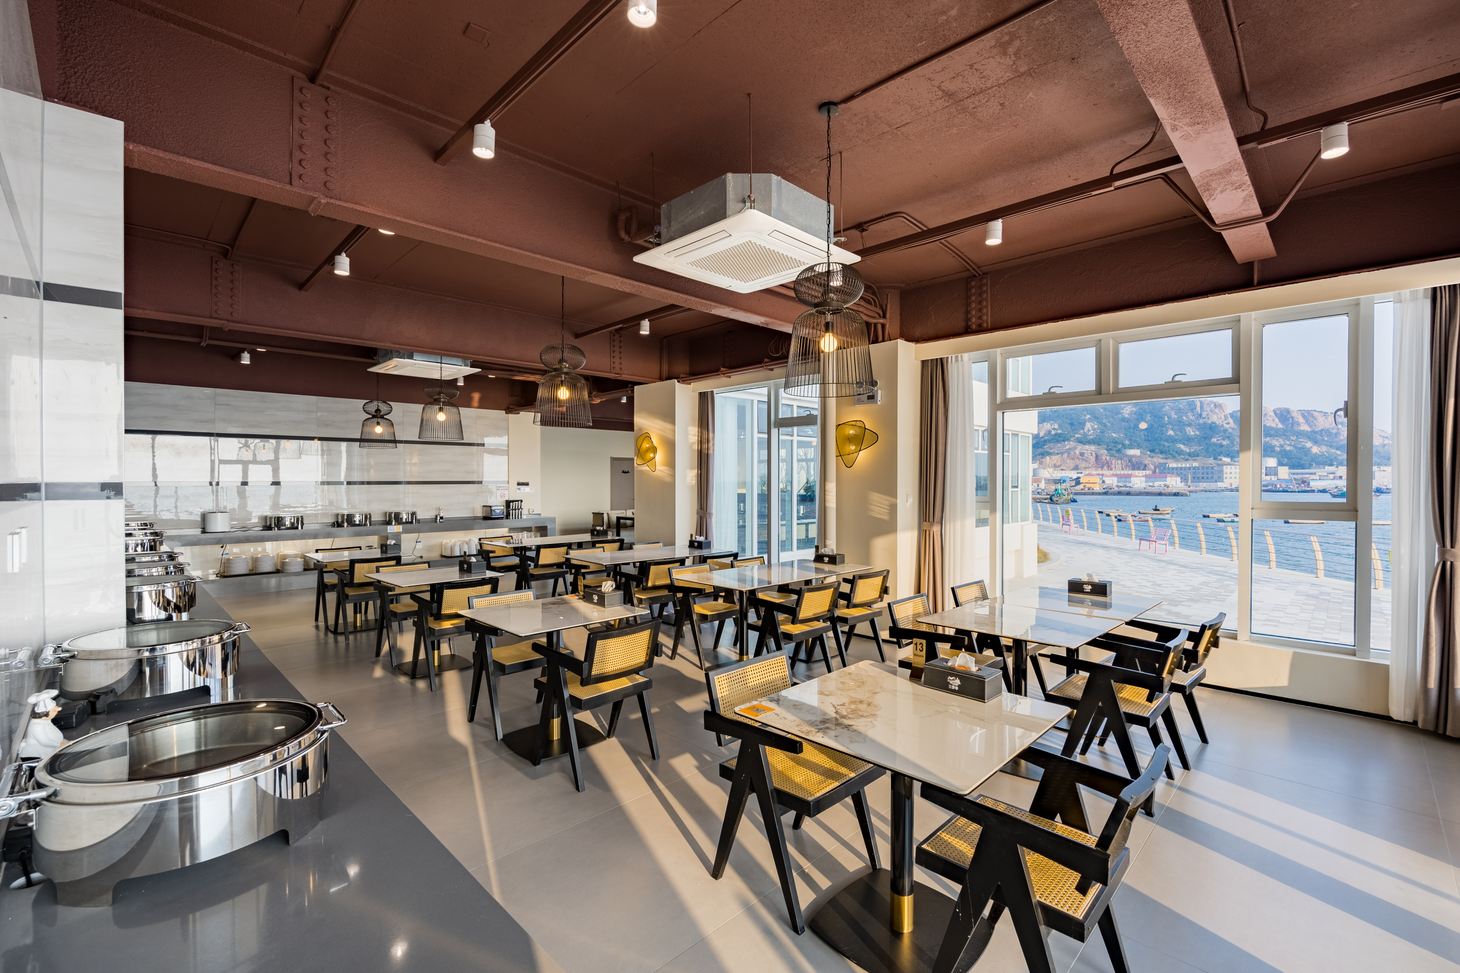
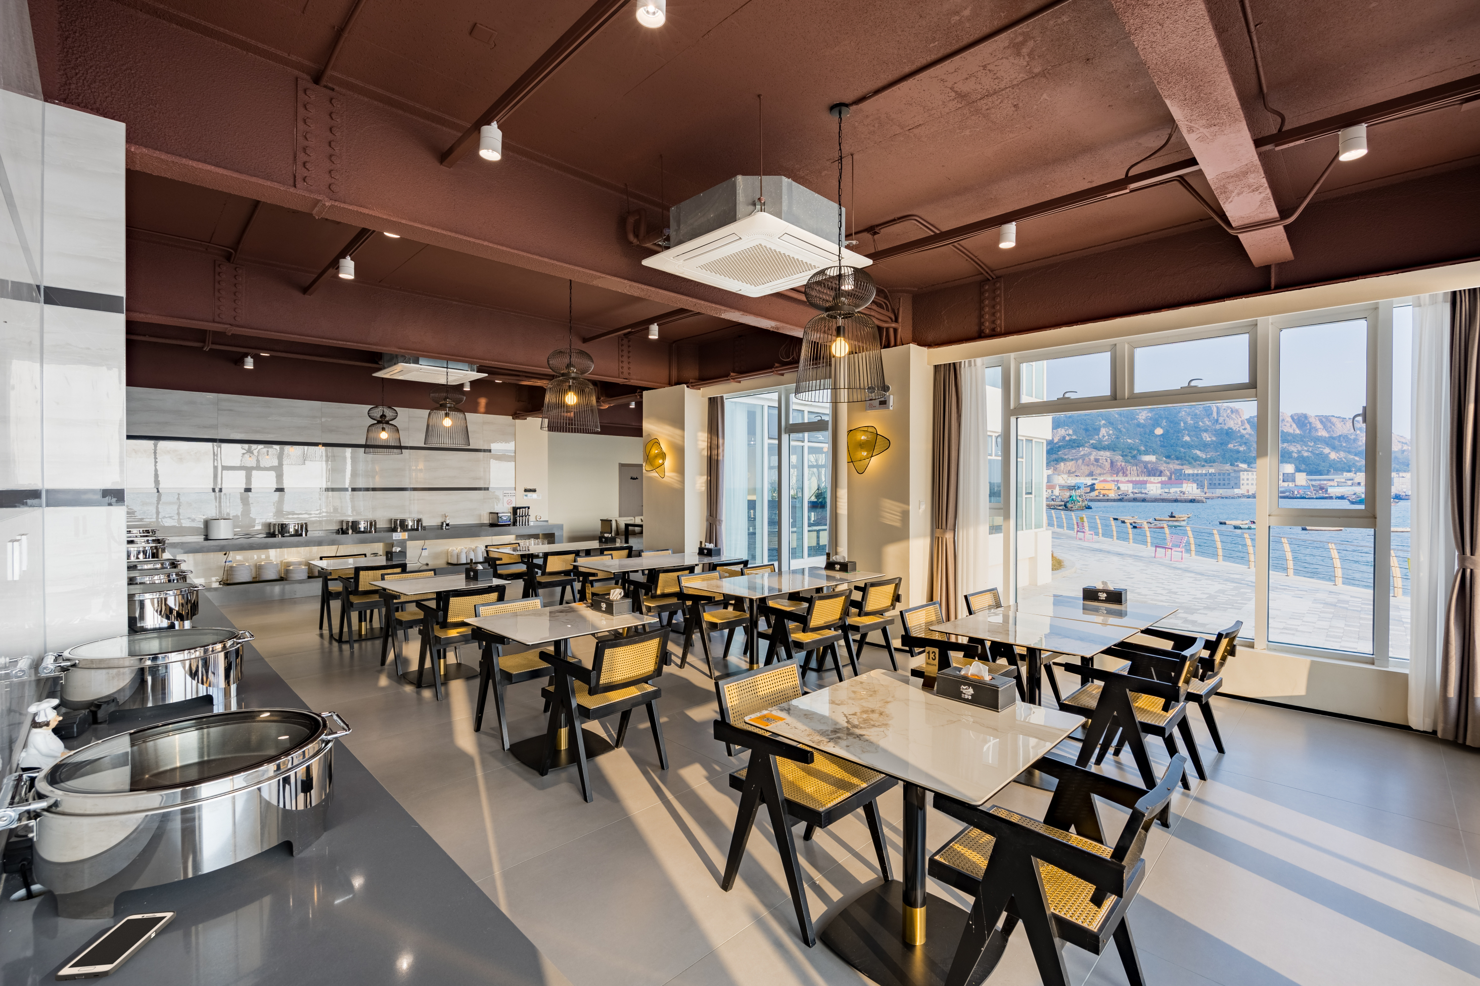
+ cell phone (120, 943)
